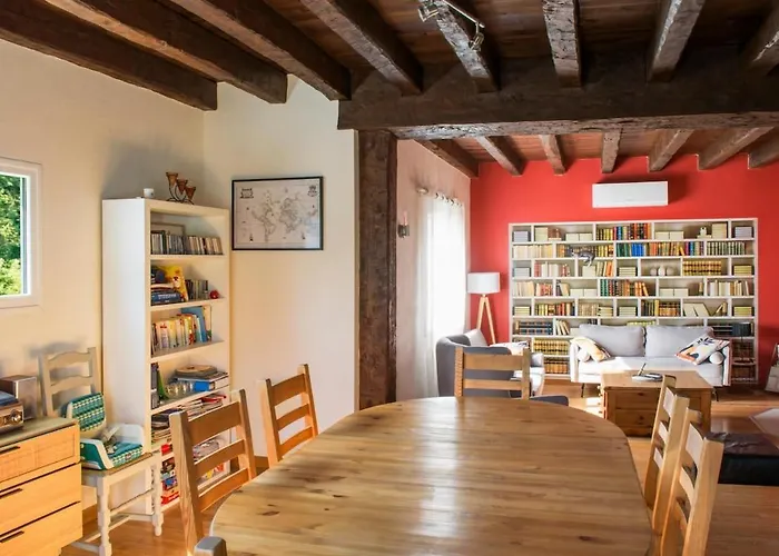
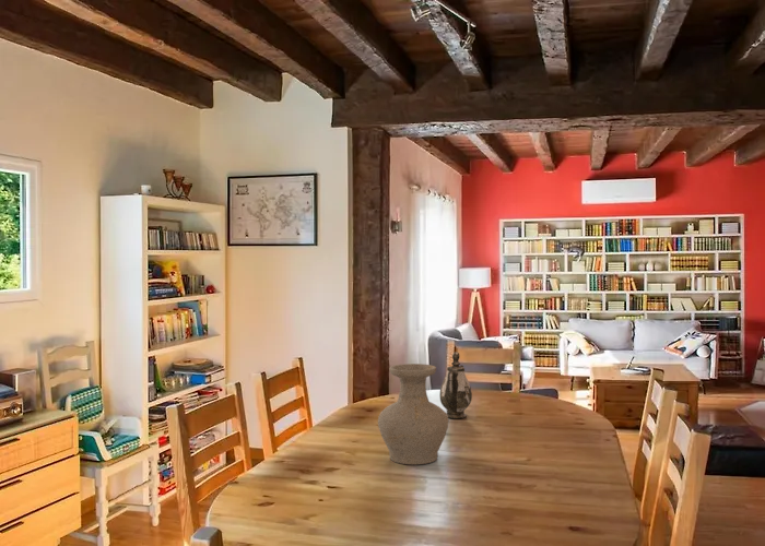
+ teapot (456, 383)
+ vase (413, 412)
